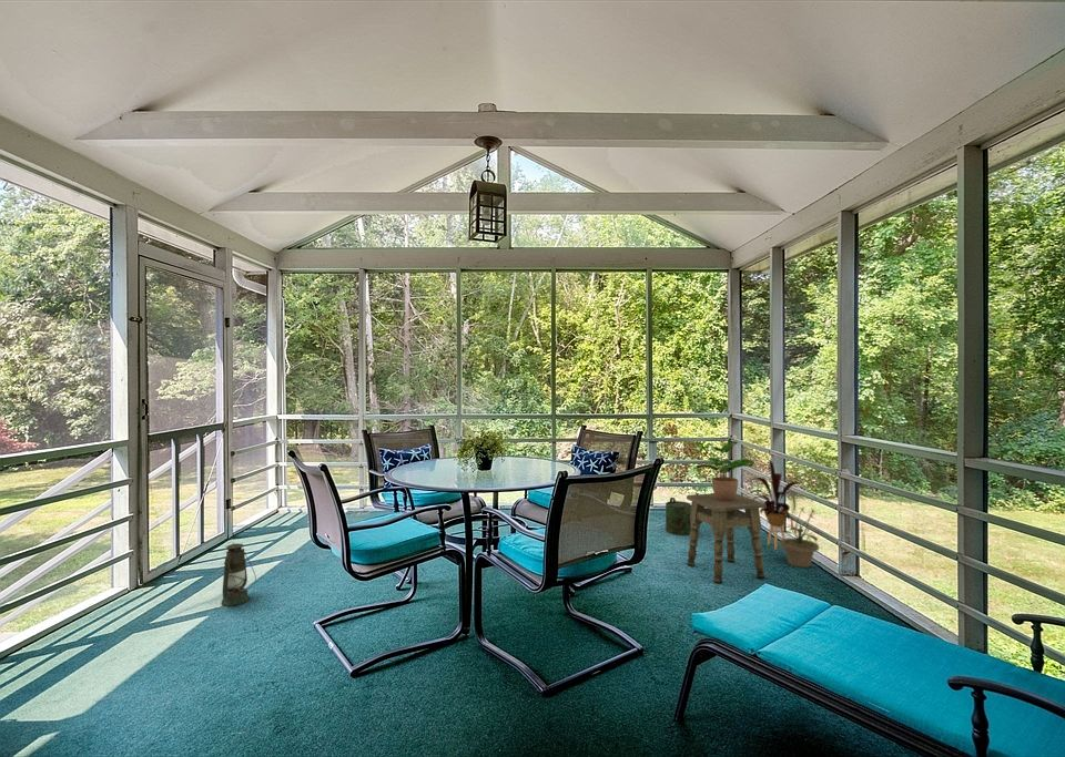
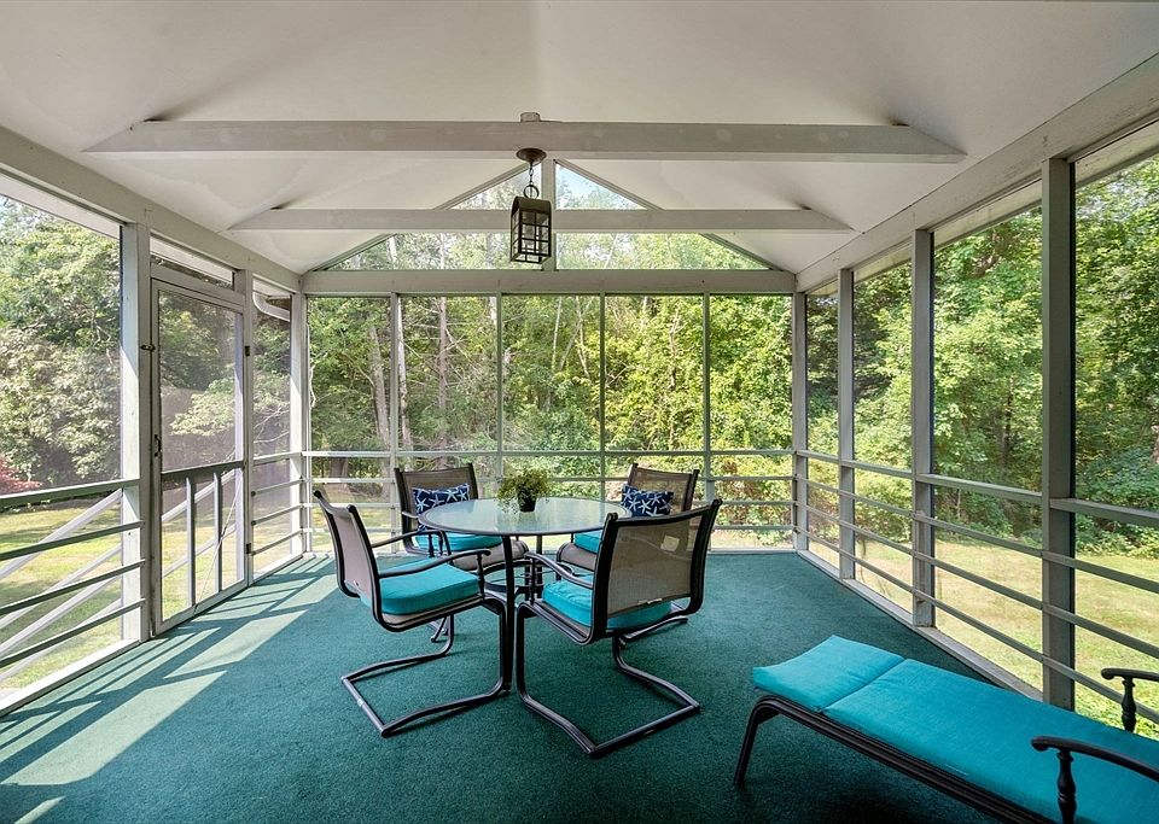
- potted plant (723, 470)
- potted plant (800, 535)
- house plant (771, 501)
- side table (723, 535)
- lantern (236, 572)
- watering can (680, 515)
